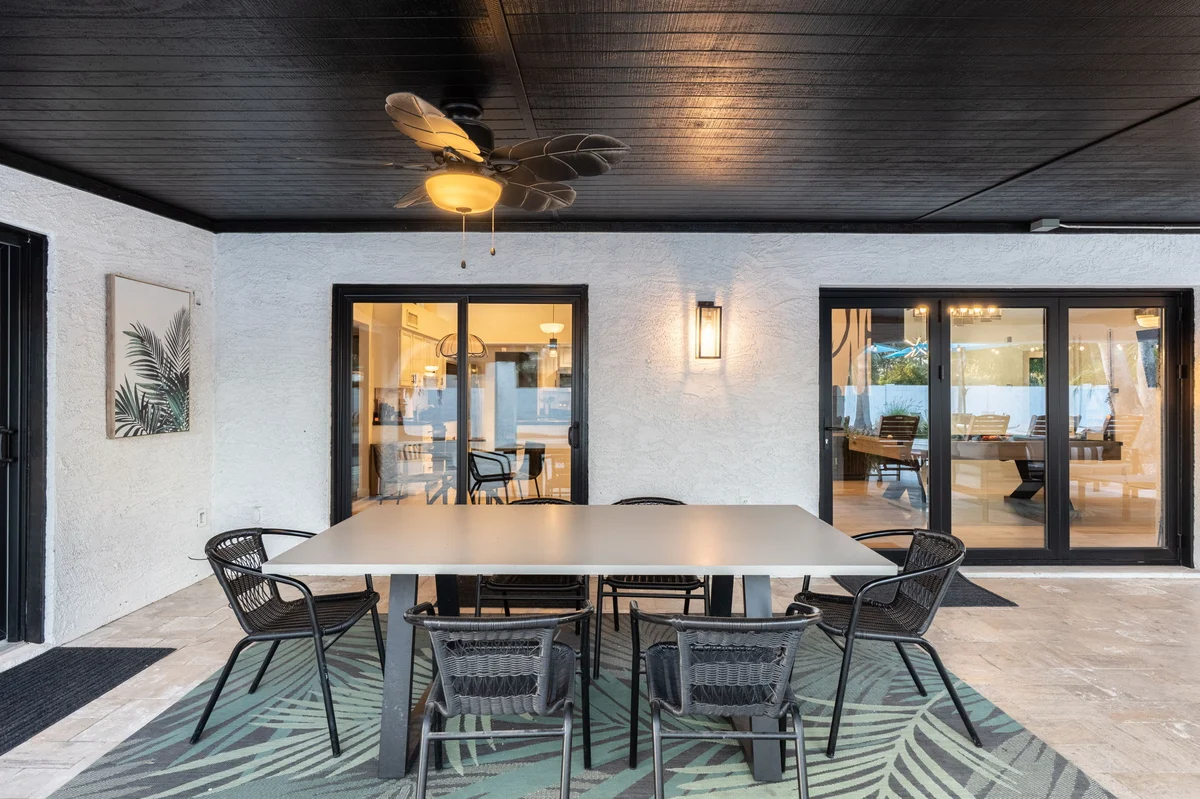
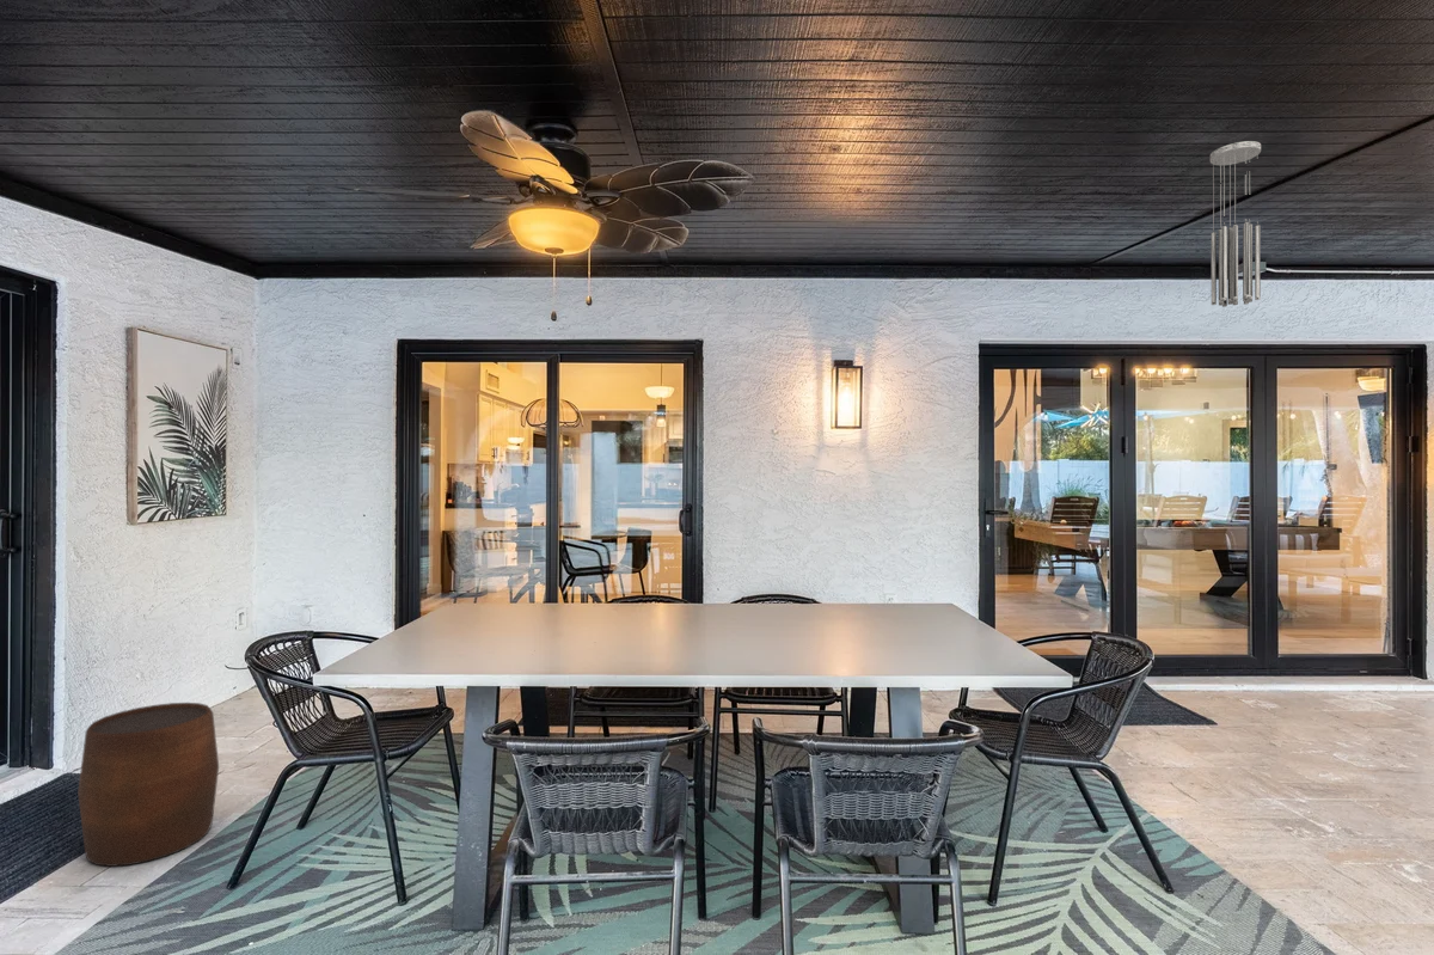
+ wind chime (1234, 226)
+ stool (151, 778)
